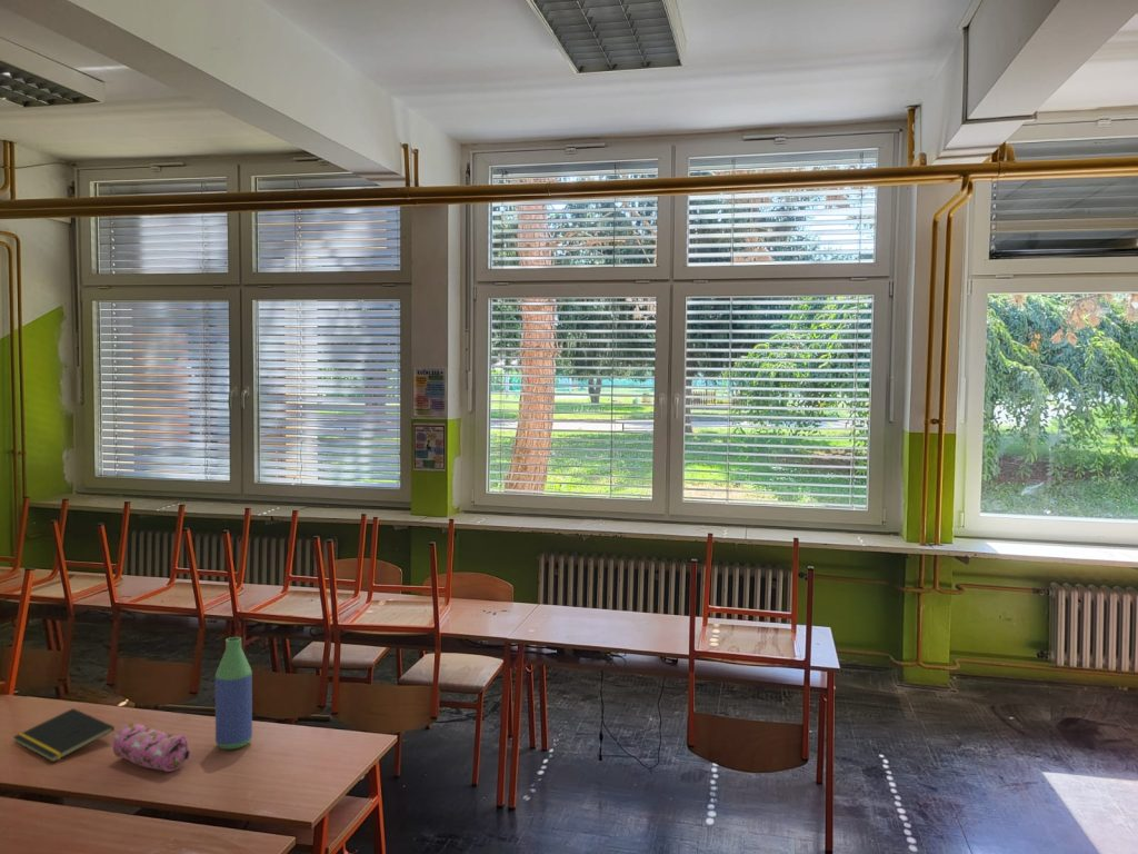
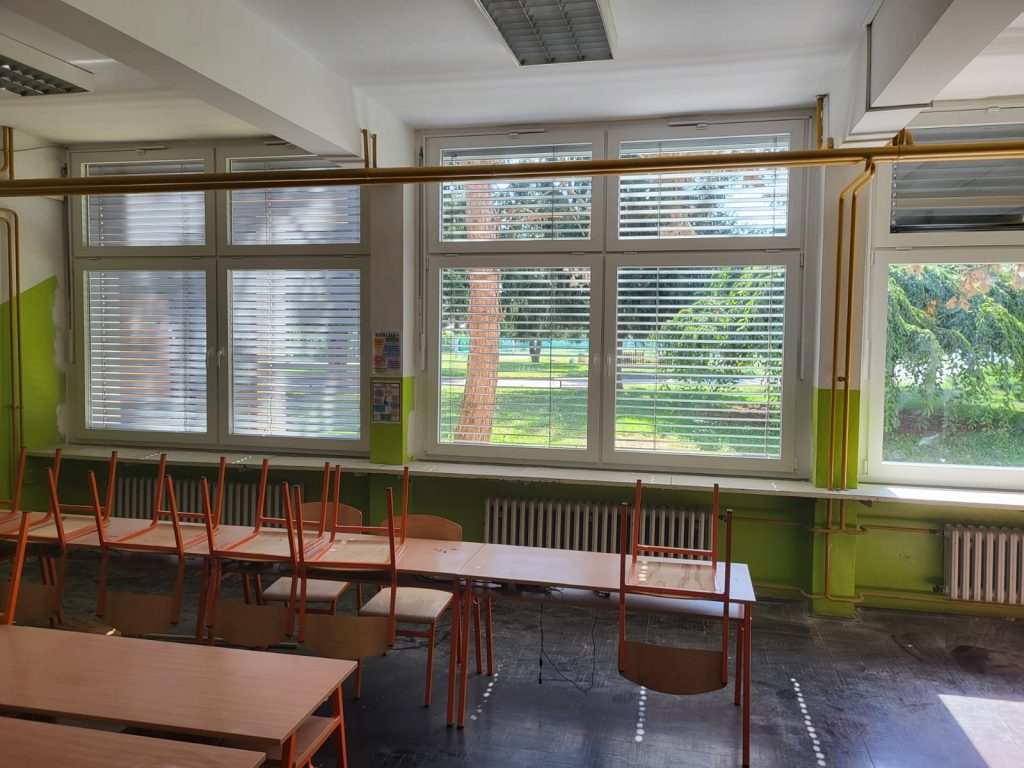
- notepad (63, 733)
- bottle (233, 692)
- pencil case (150, 746)
